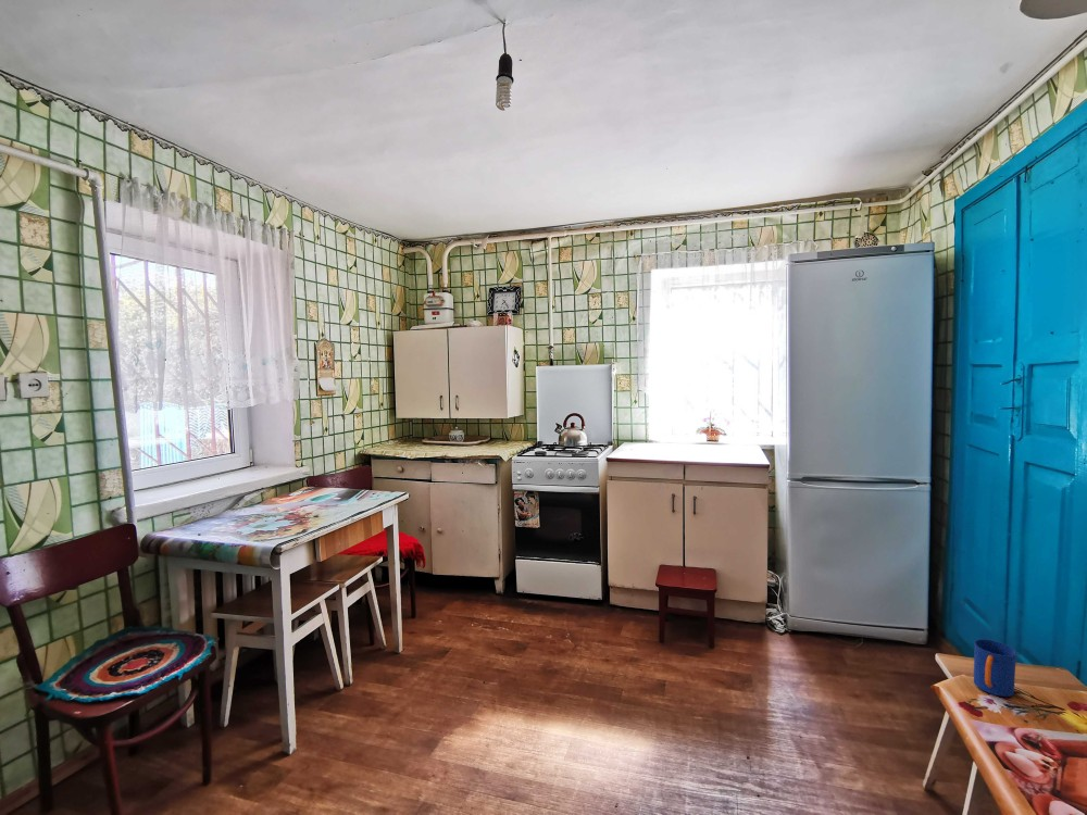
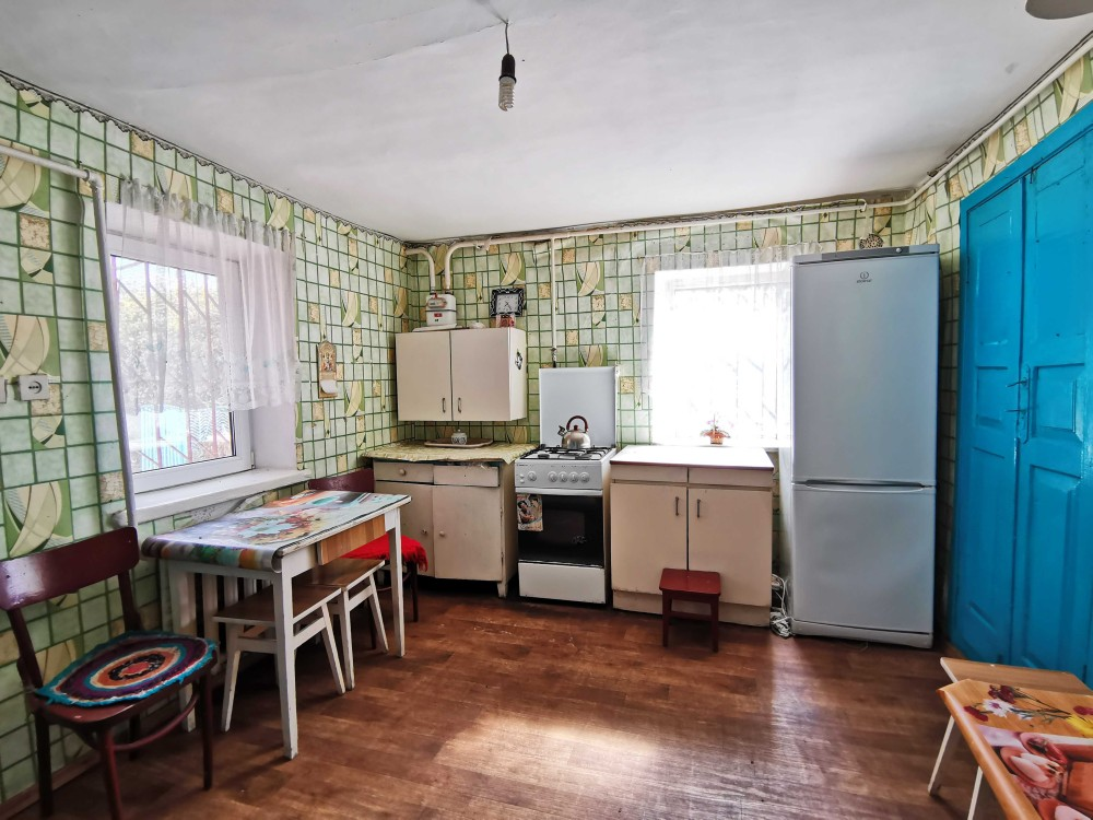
- mug (992, 669)
